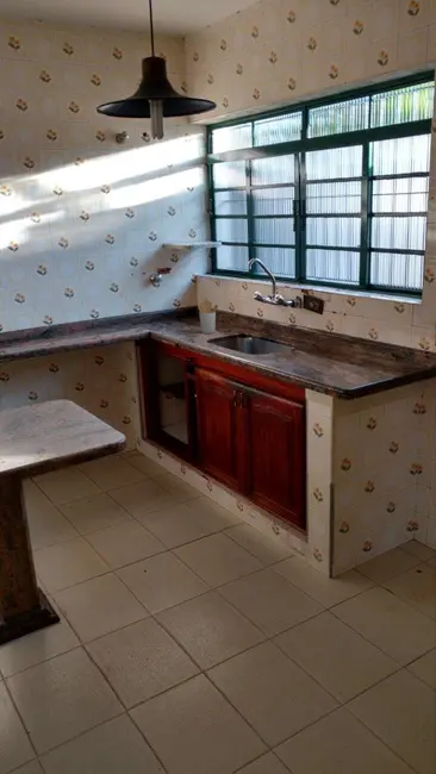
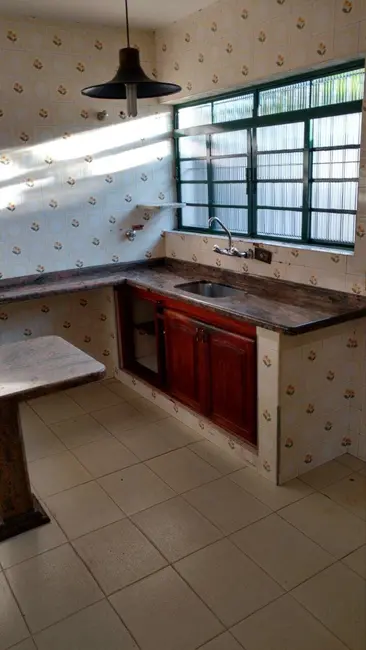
- utensil holder (206, 316)
